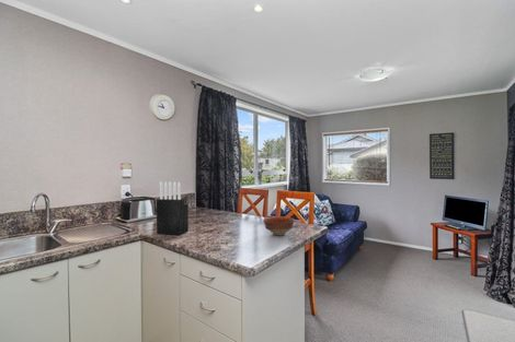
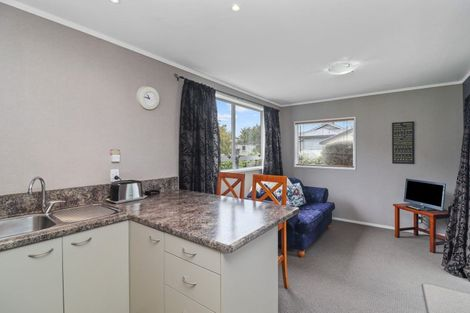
- knife block (173, 207)
- bowl (278, 226)
